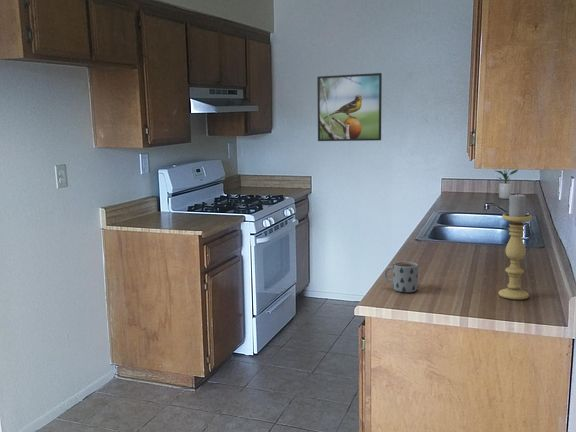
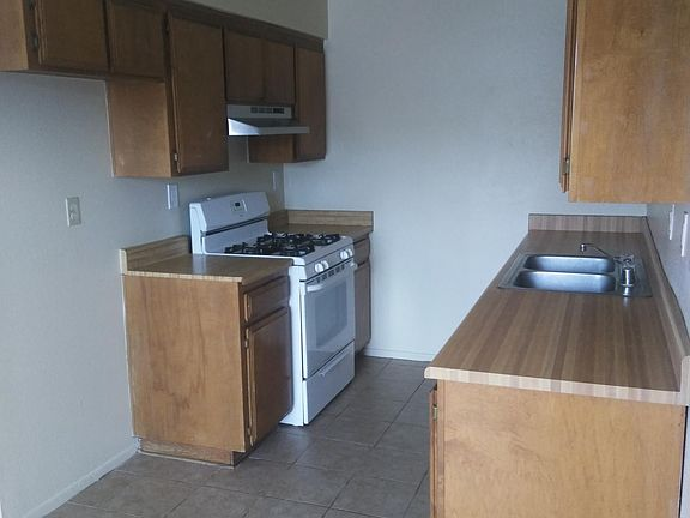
- candle holder (515, 244)
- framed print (348, 108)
- potted plant (505, 173)
- mug (400, 276)
